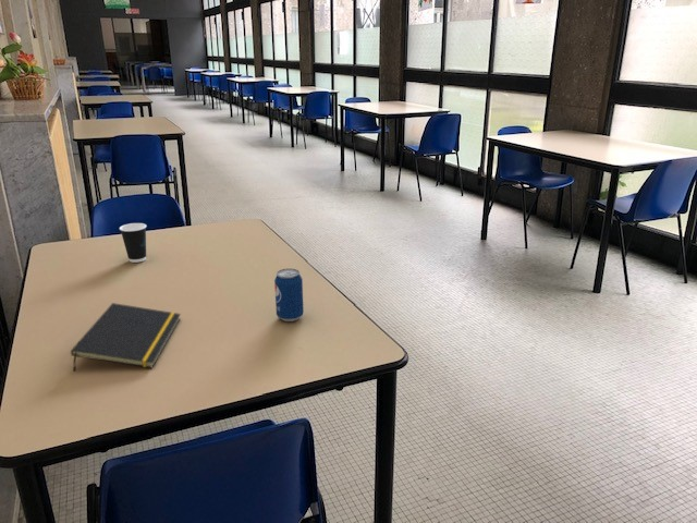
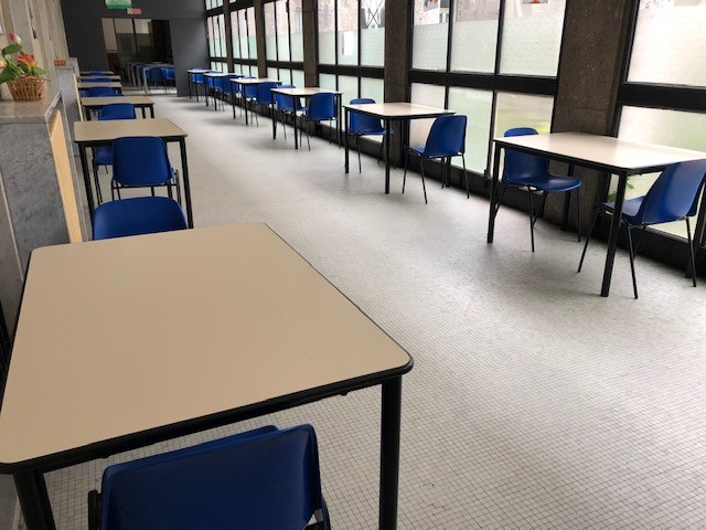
- dixie cup (135, 243)
- notepad (131, 332)
- beverage can (289, 294)
